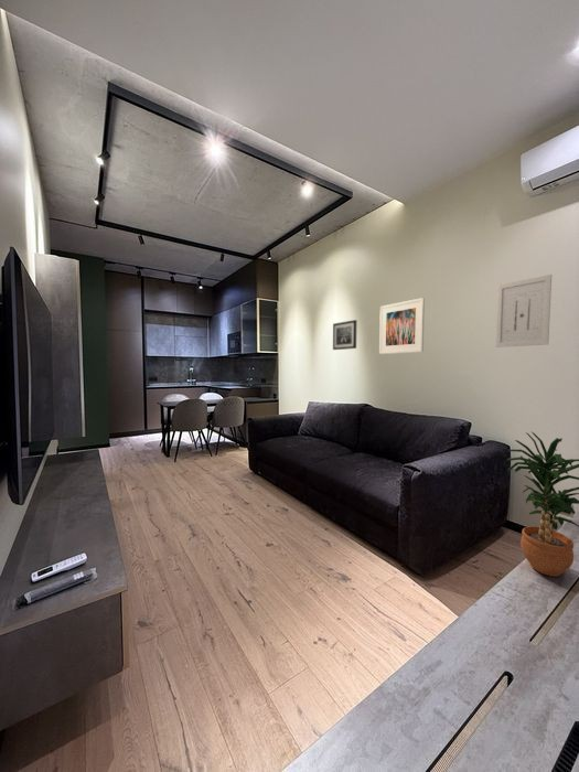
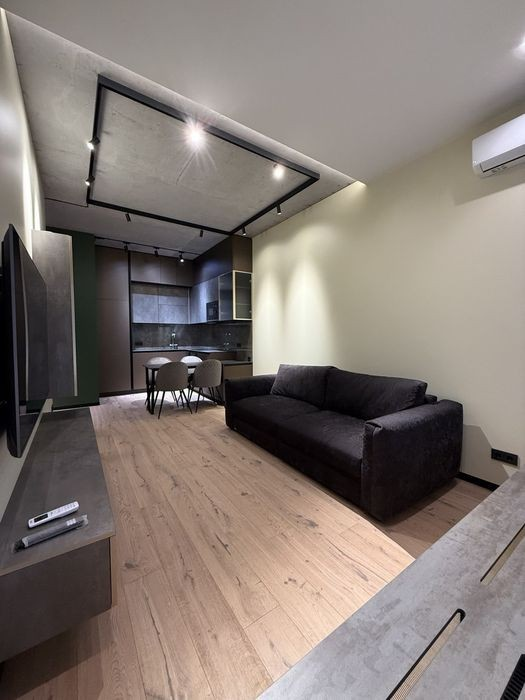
- wall art (522, 312)
- wall art (344, 335)
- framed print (400, 328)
- potted plant (543, 498)
